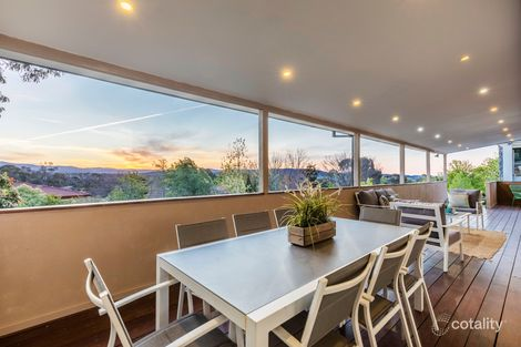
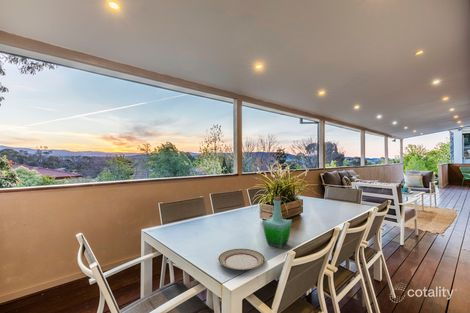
+ bottle (277, 220)
+ plate (241, 260)
